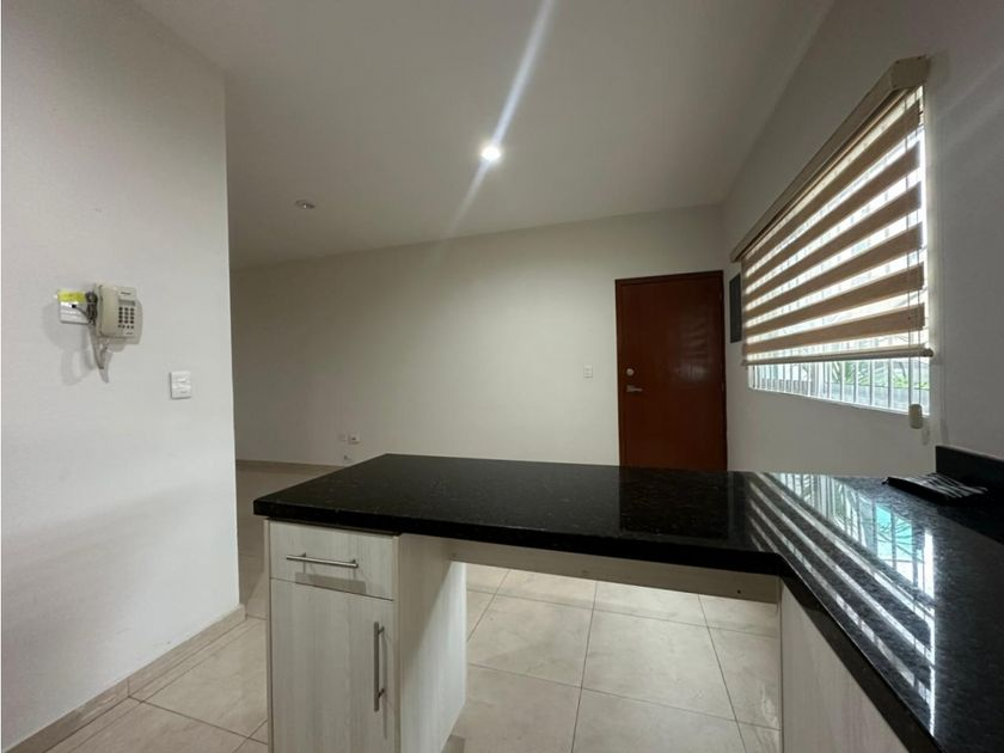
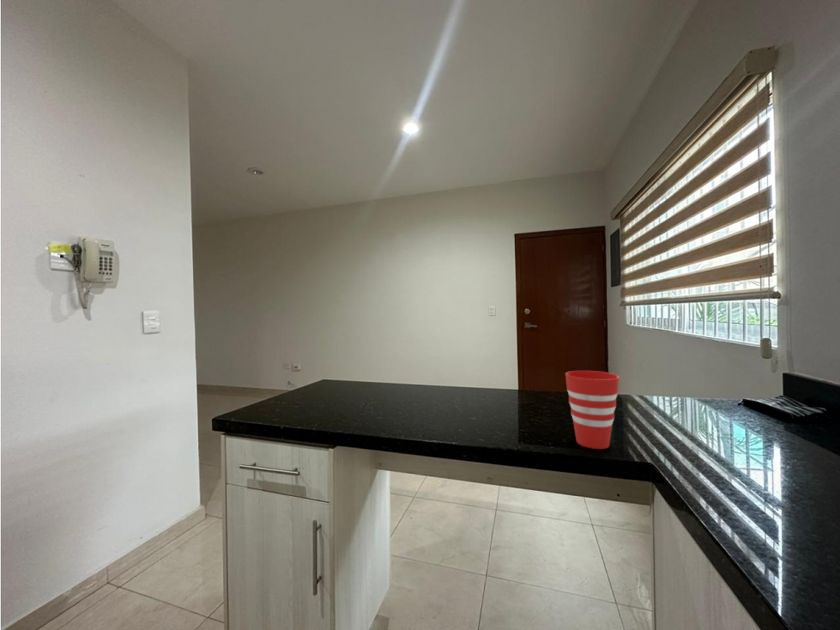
+ cup (591, 408)
